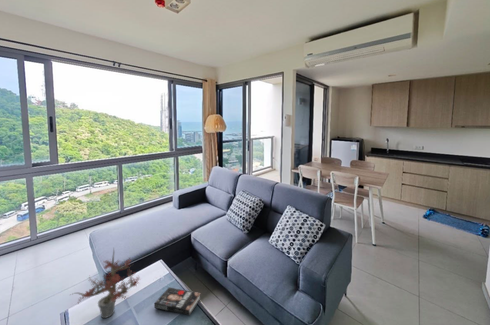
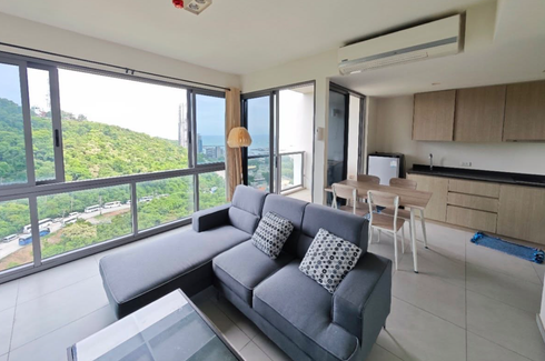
- potted plant (109, 281)
- book (178, 300)
